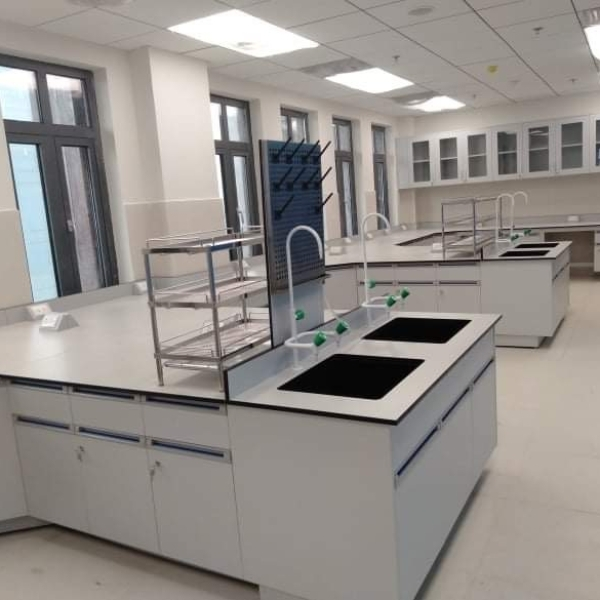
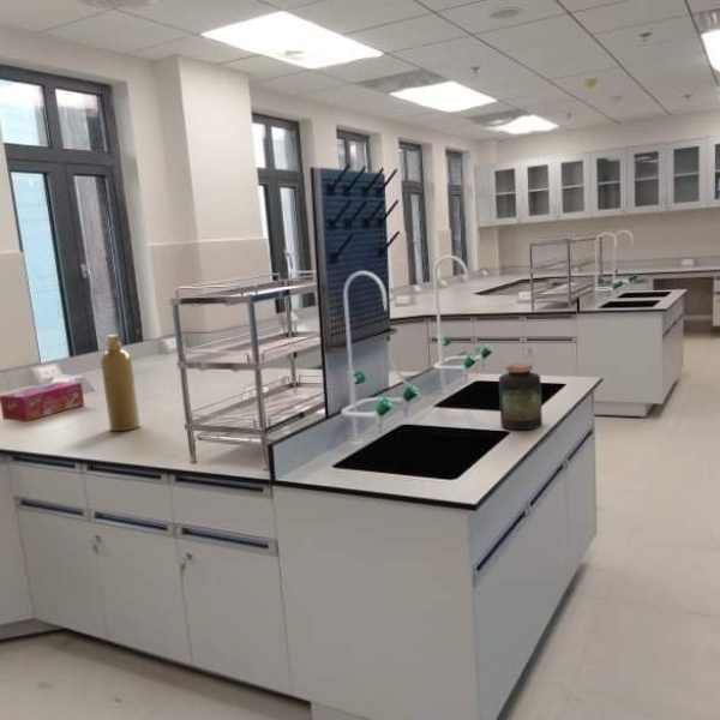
+ jar (520, 395)
+ tissue box (42, 400)
+ spray bottle (118, 382)
